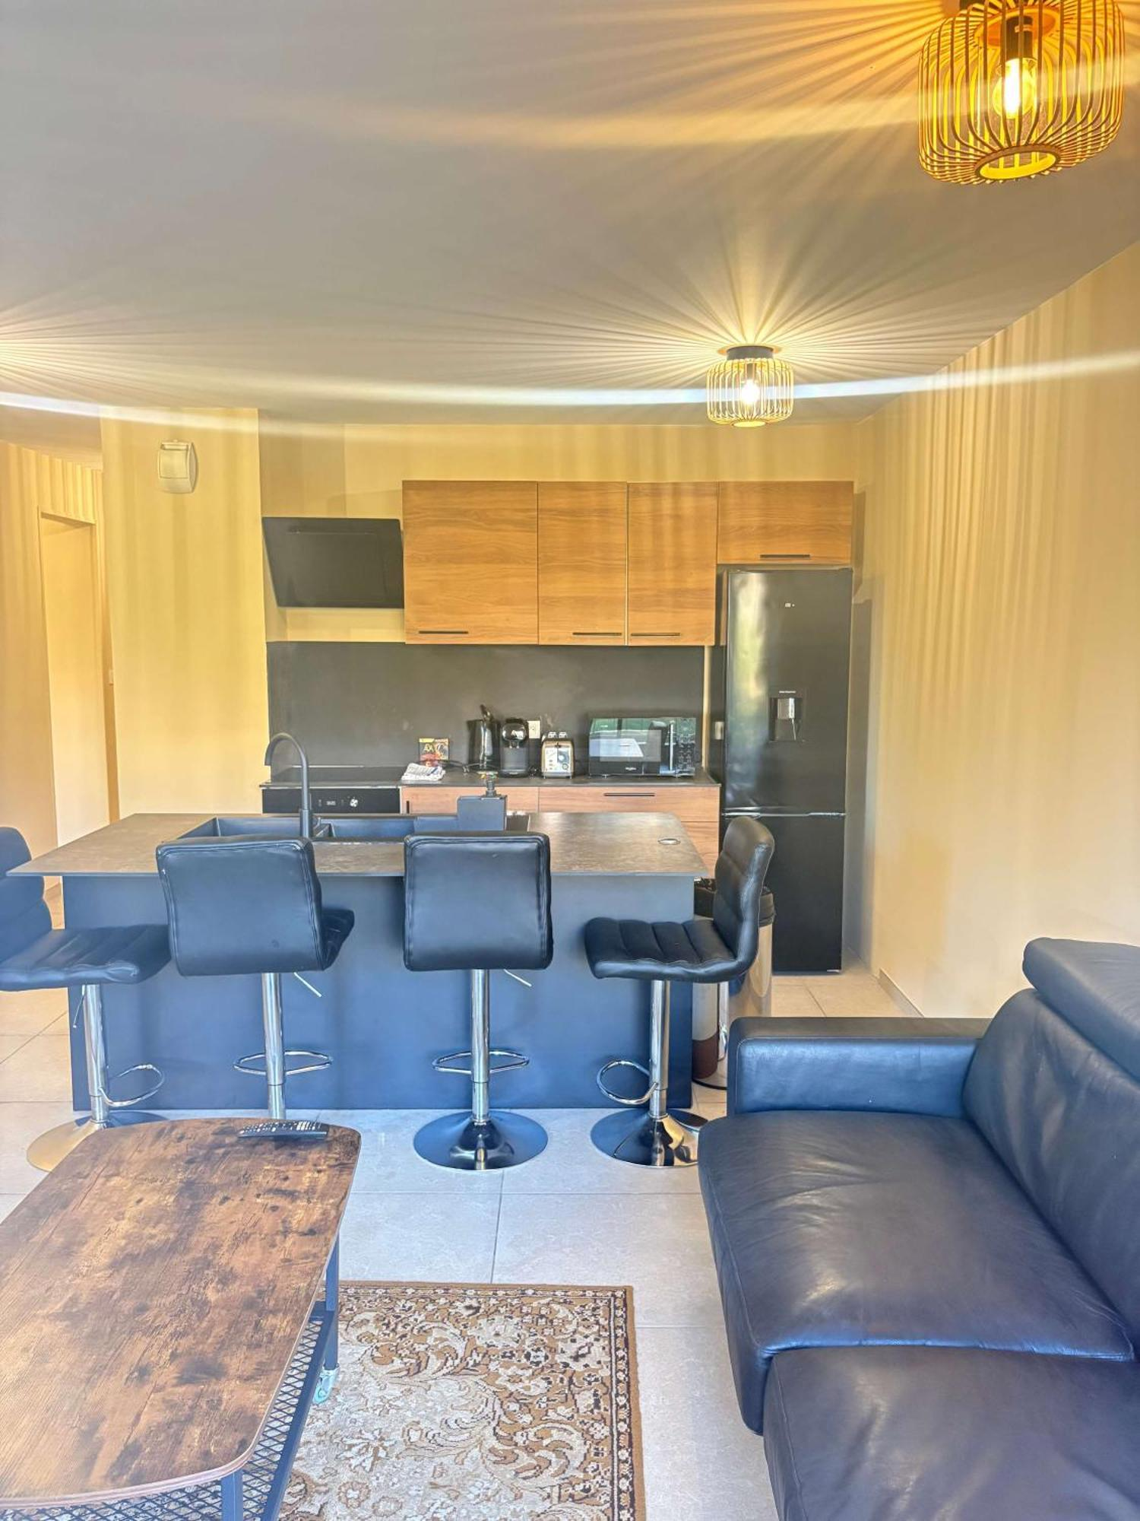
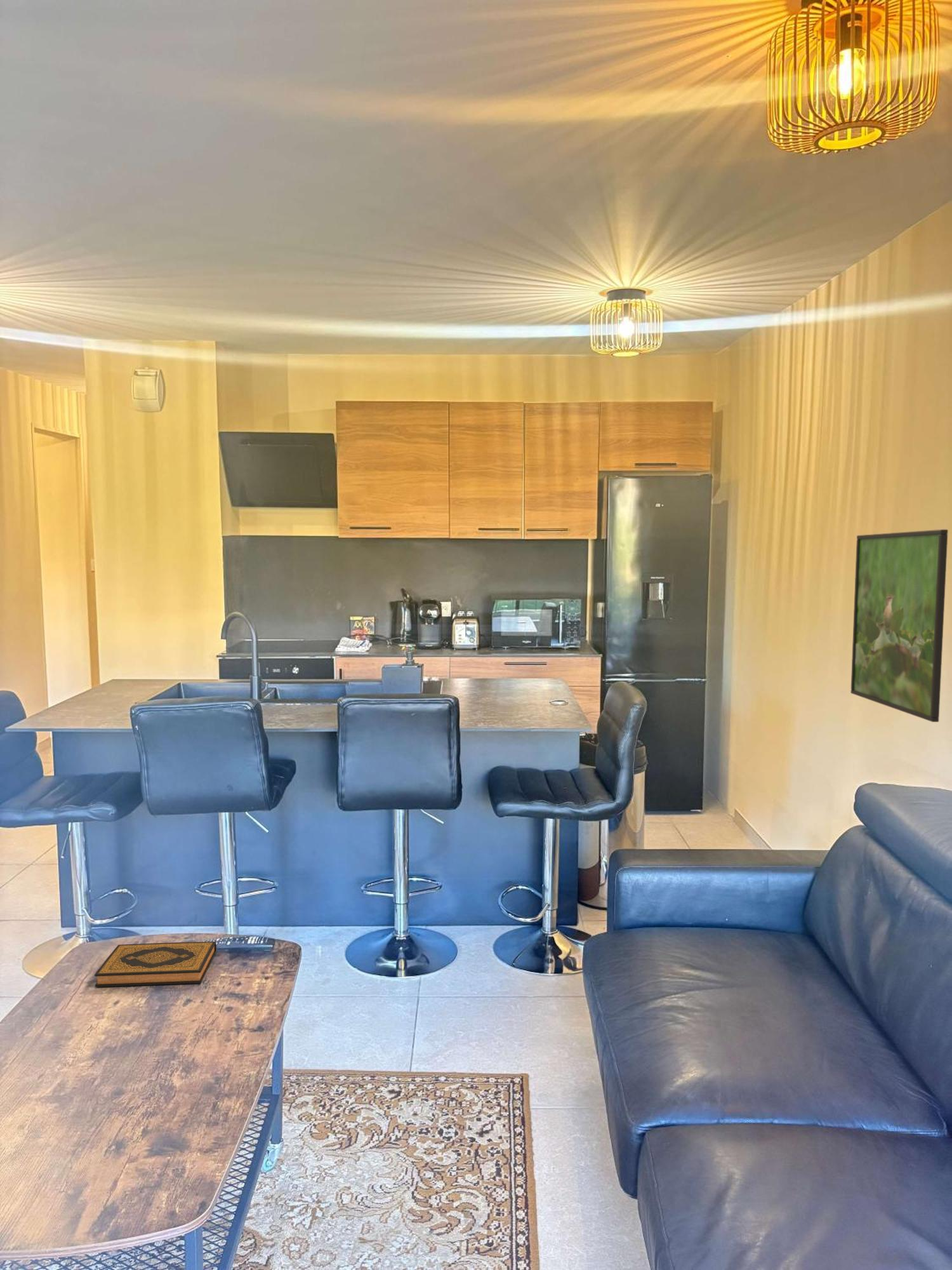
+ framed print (894, 620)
+ hardback book (158, 962)
